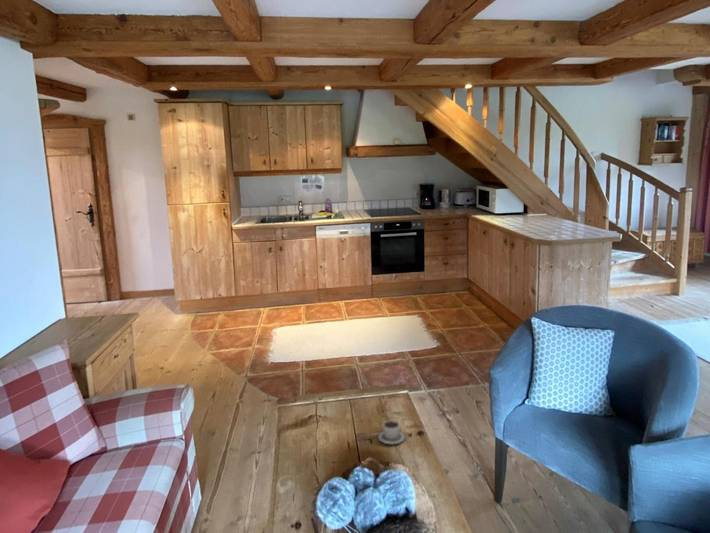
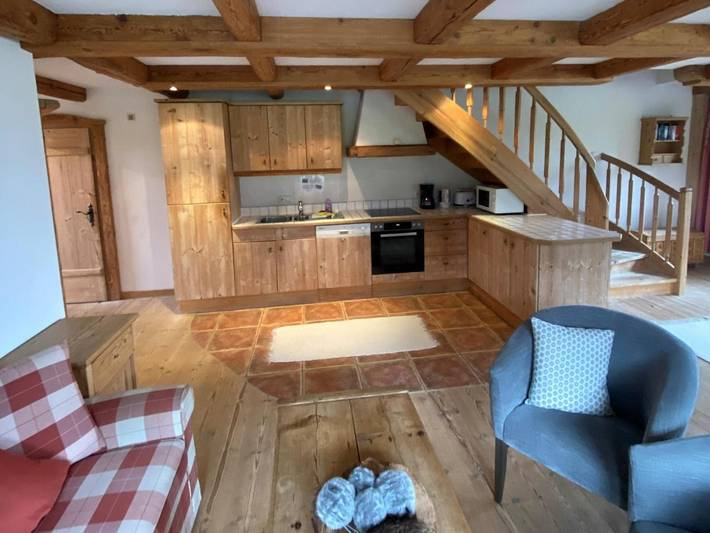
- cup (391, 431)
